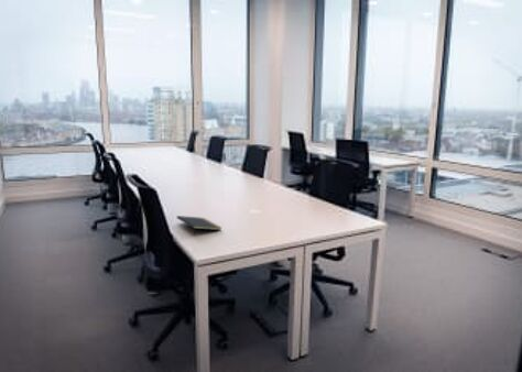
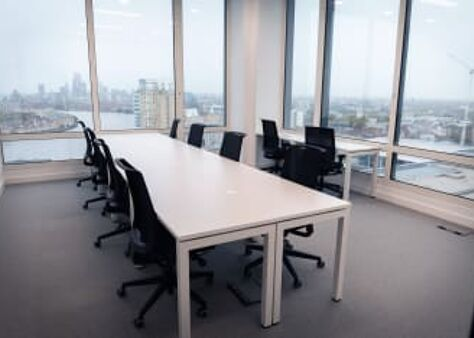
- notepad (198, 222)
